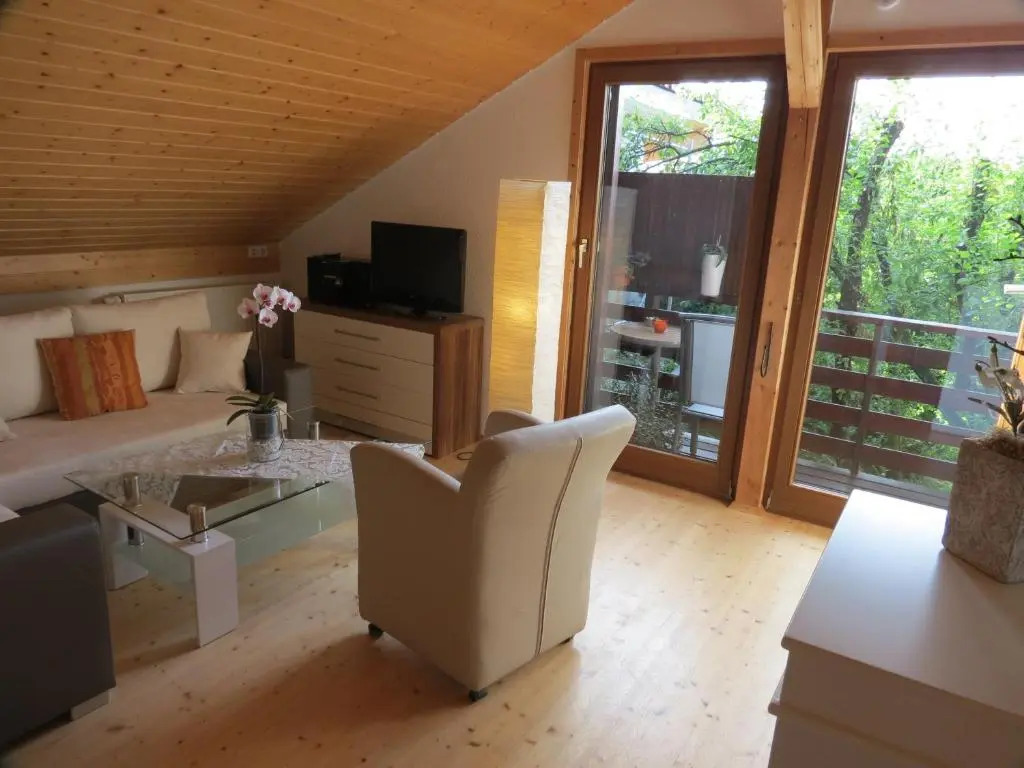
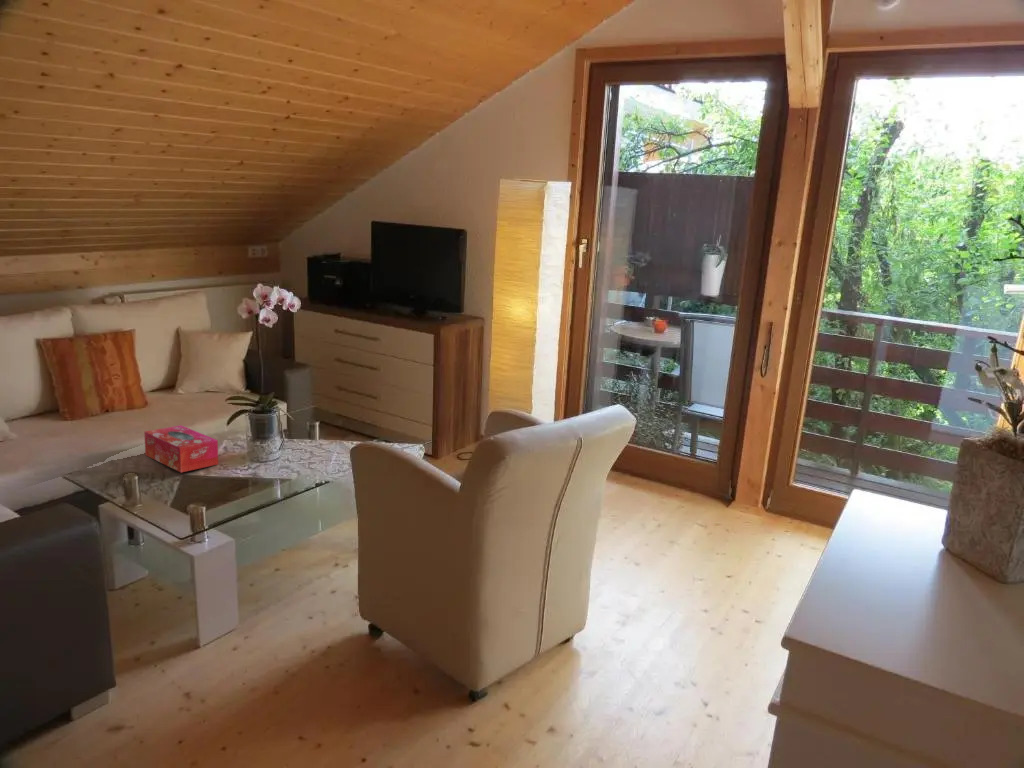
+ tissue box (181, 447)
